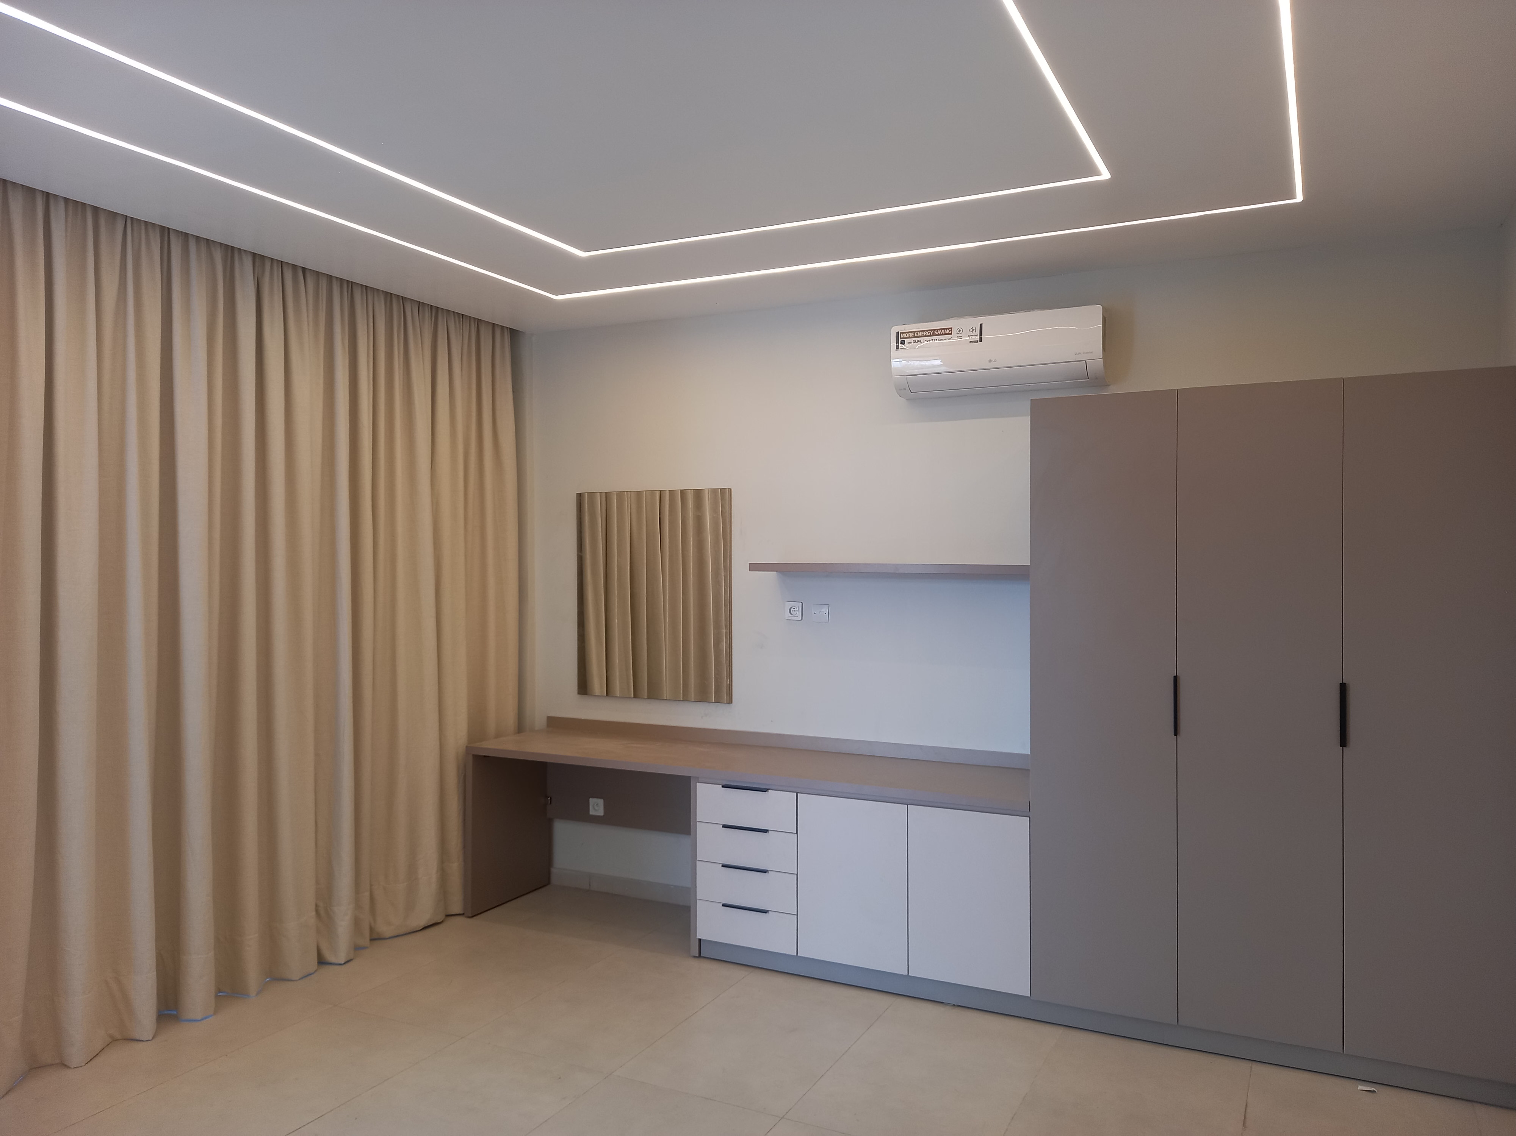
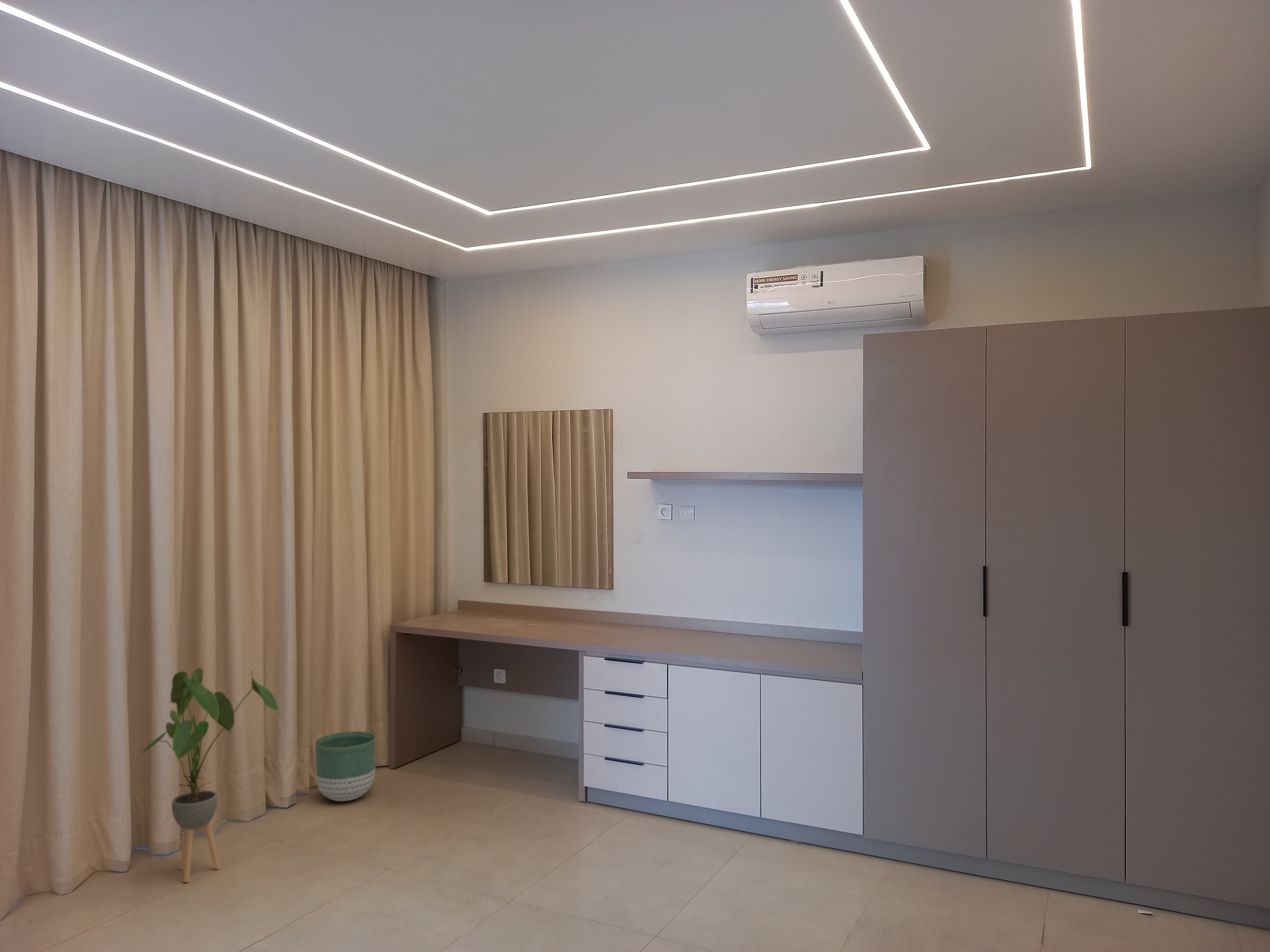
+ planter (346, 769)
+ house plant (200, 768)
